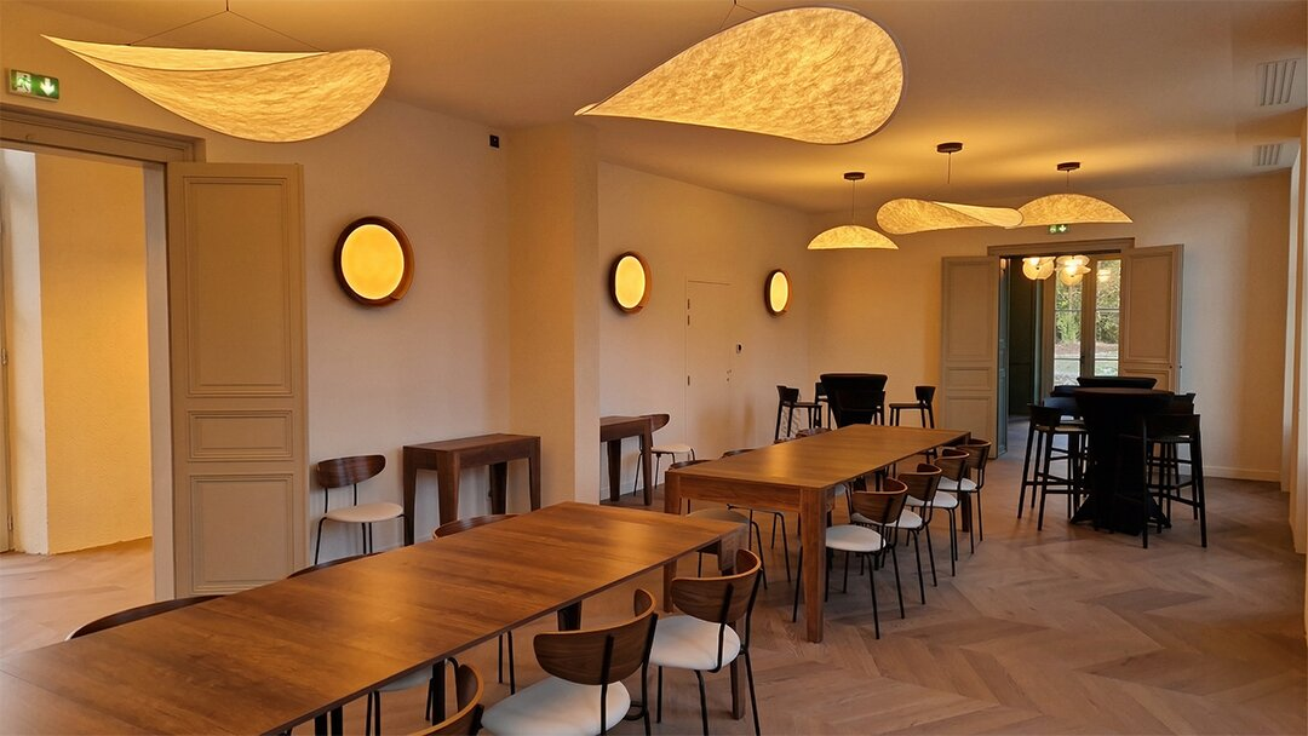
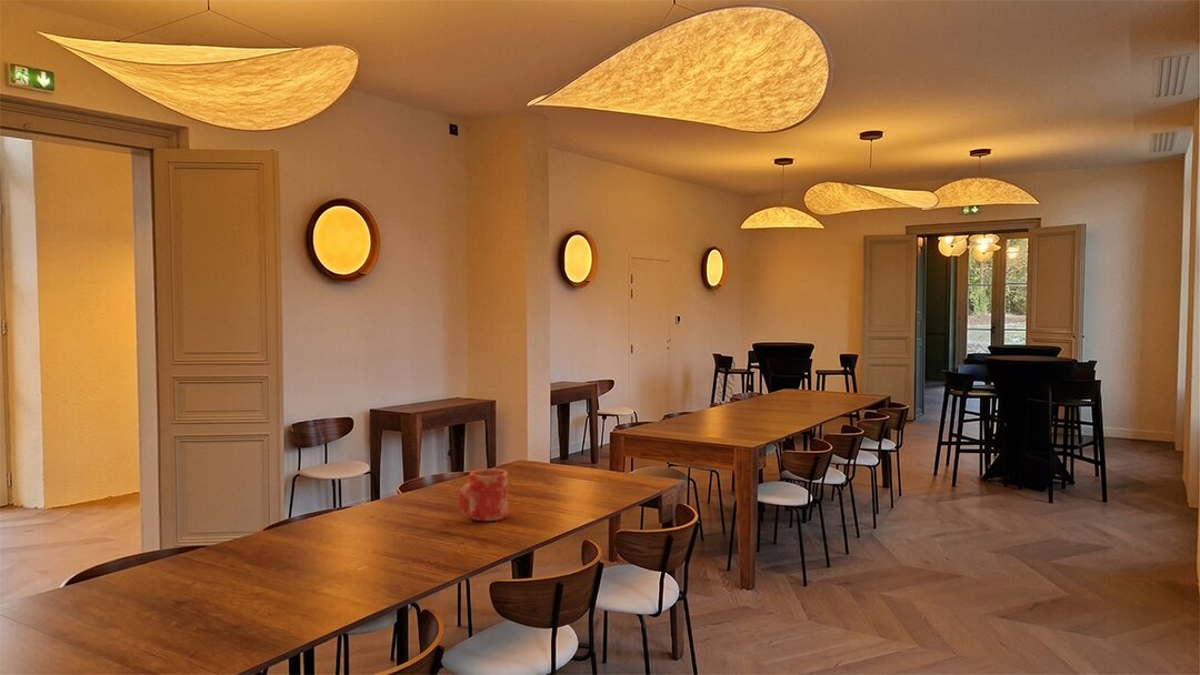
+ vase (482, 495)
